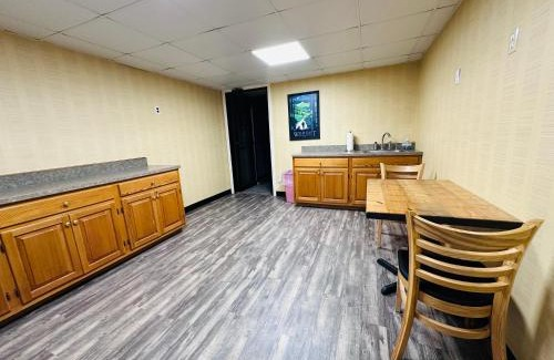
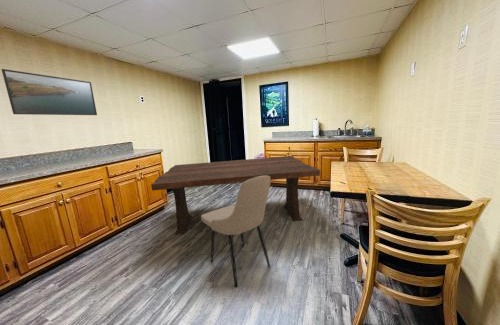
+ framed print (57, 95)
+ dining table (237, 182)
+ dining chair (239, 220)
